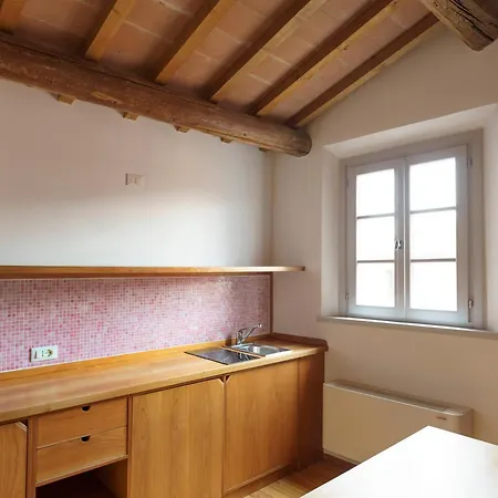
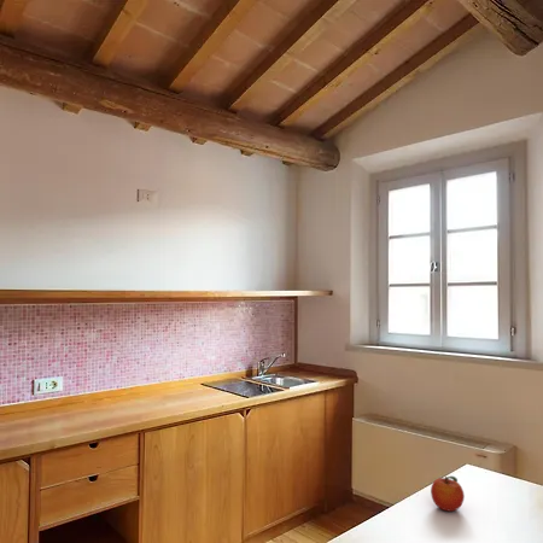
+ fruit (446, 491)
